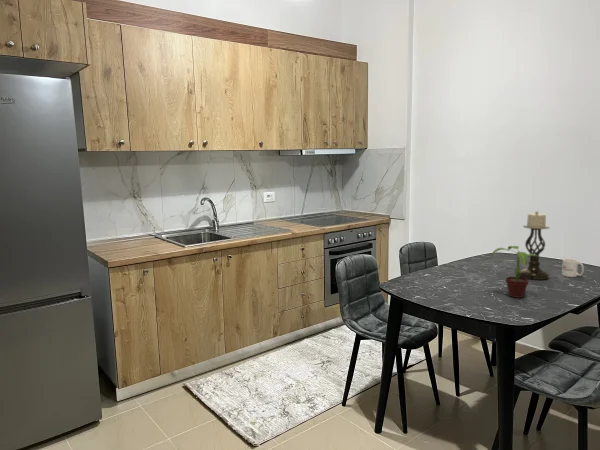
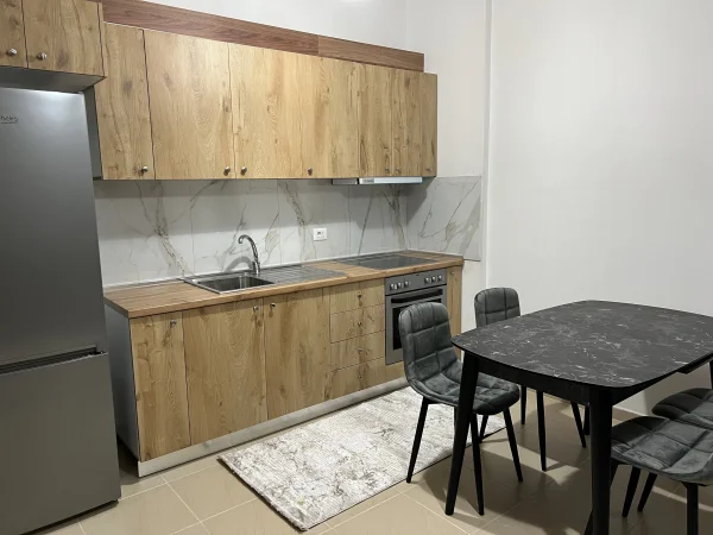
- potted plant (515, 271)
- mug (572, 268)
- candle holder (535, 244)
